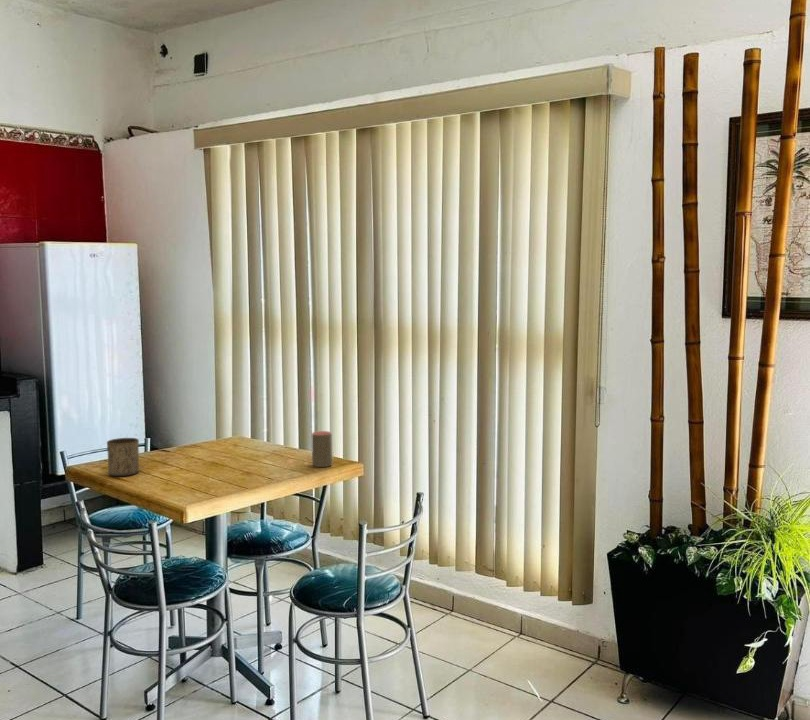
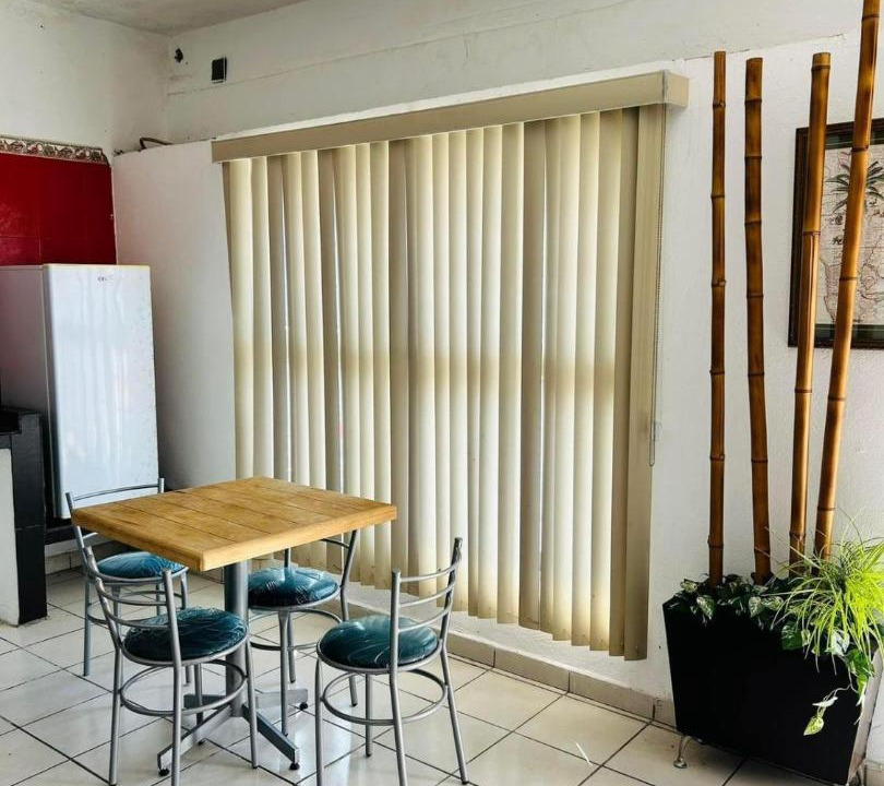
- cup (322, 449)
- cup (123, 456)
